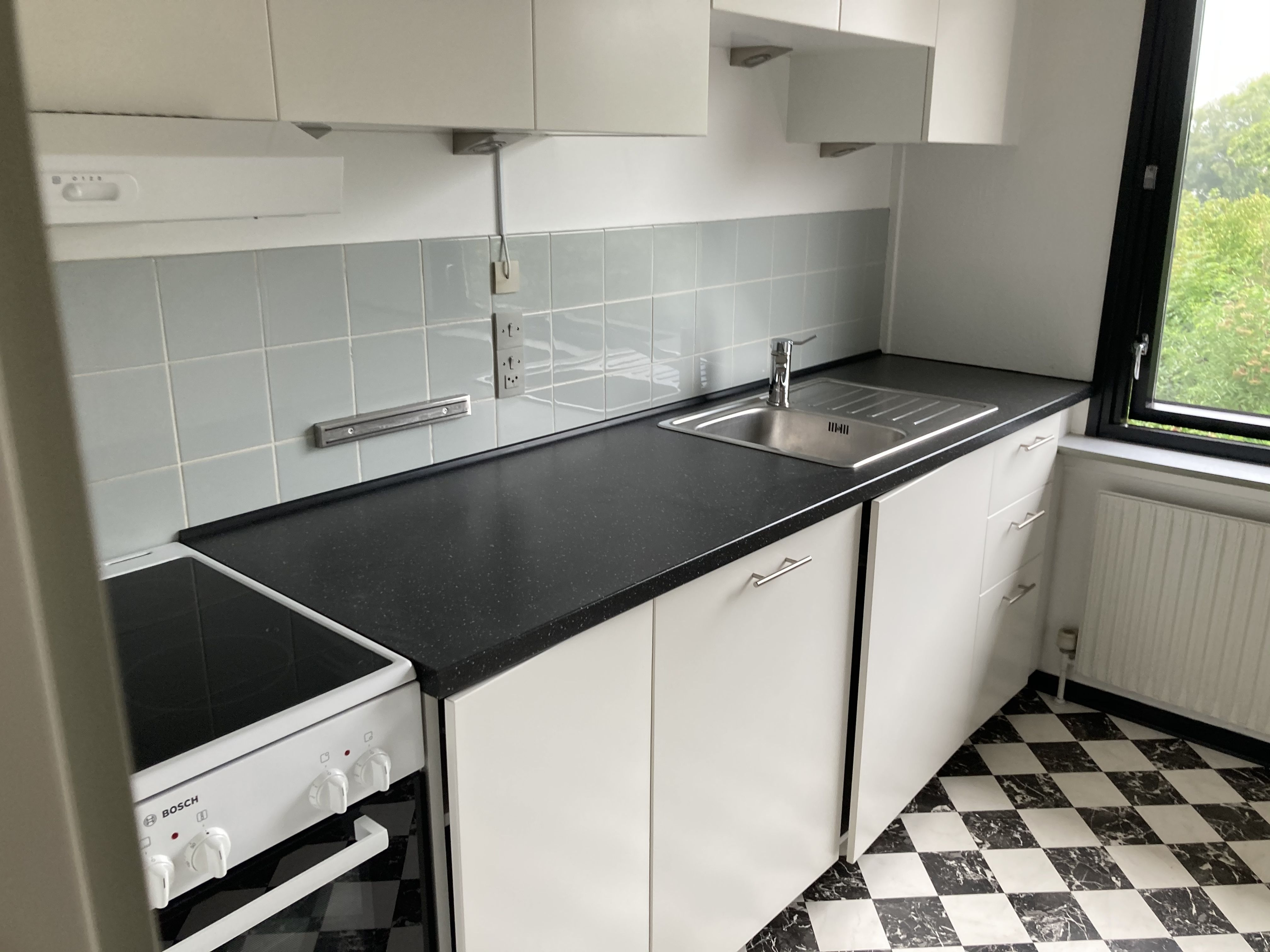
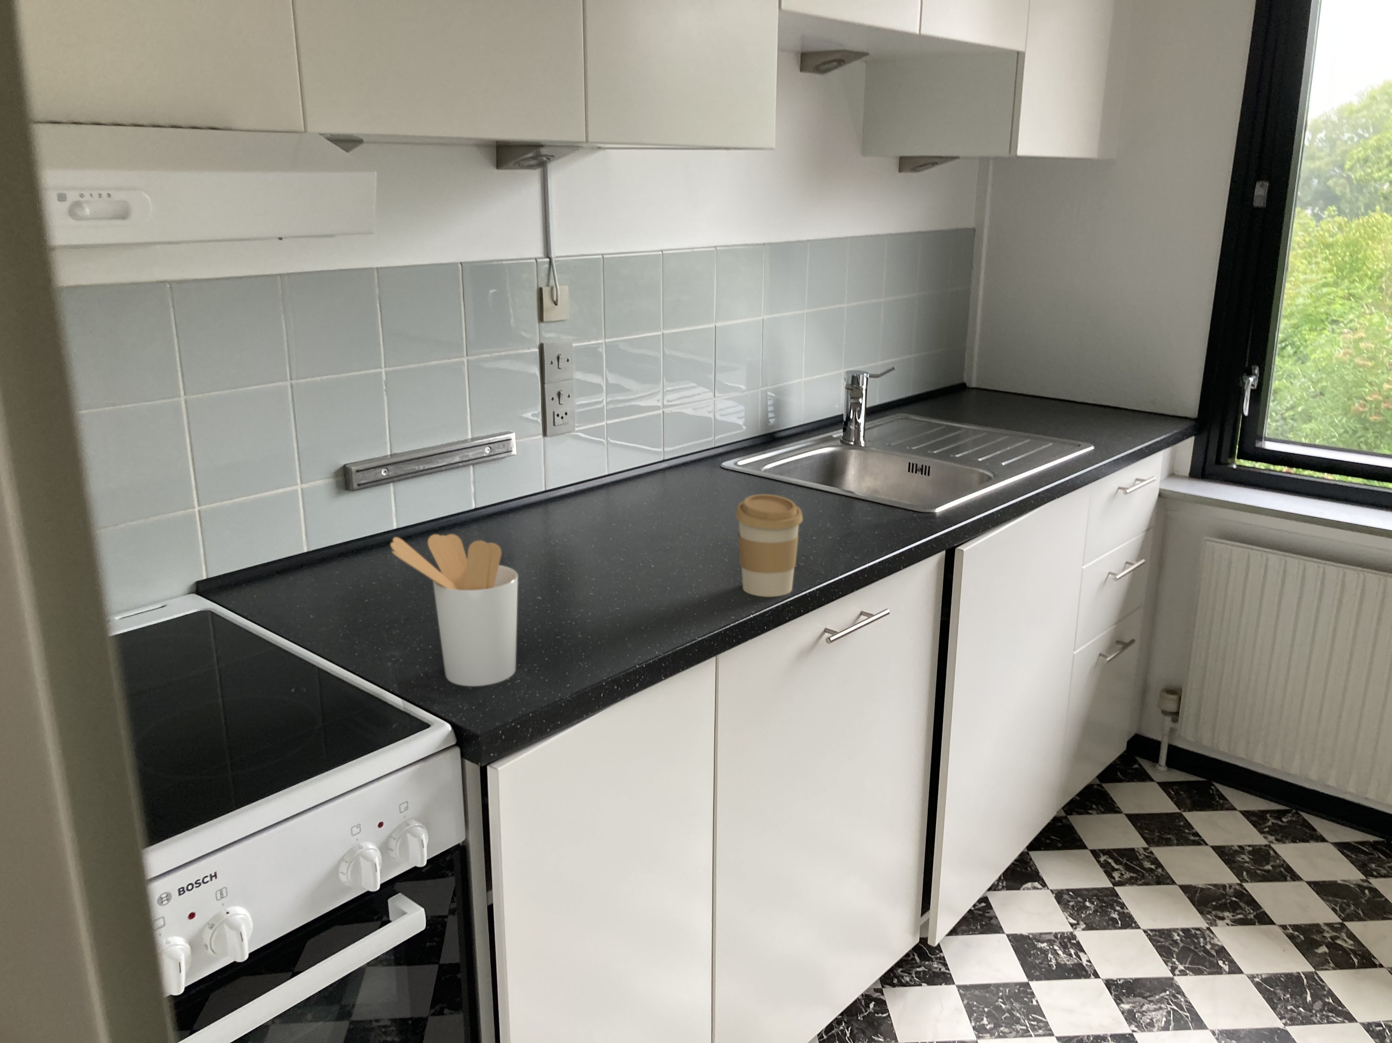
+ coffee cup (768, 545)
+ utensil holder (455, 605)
